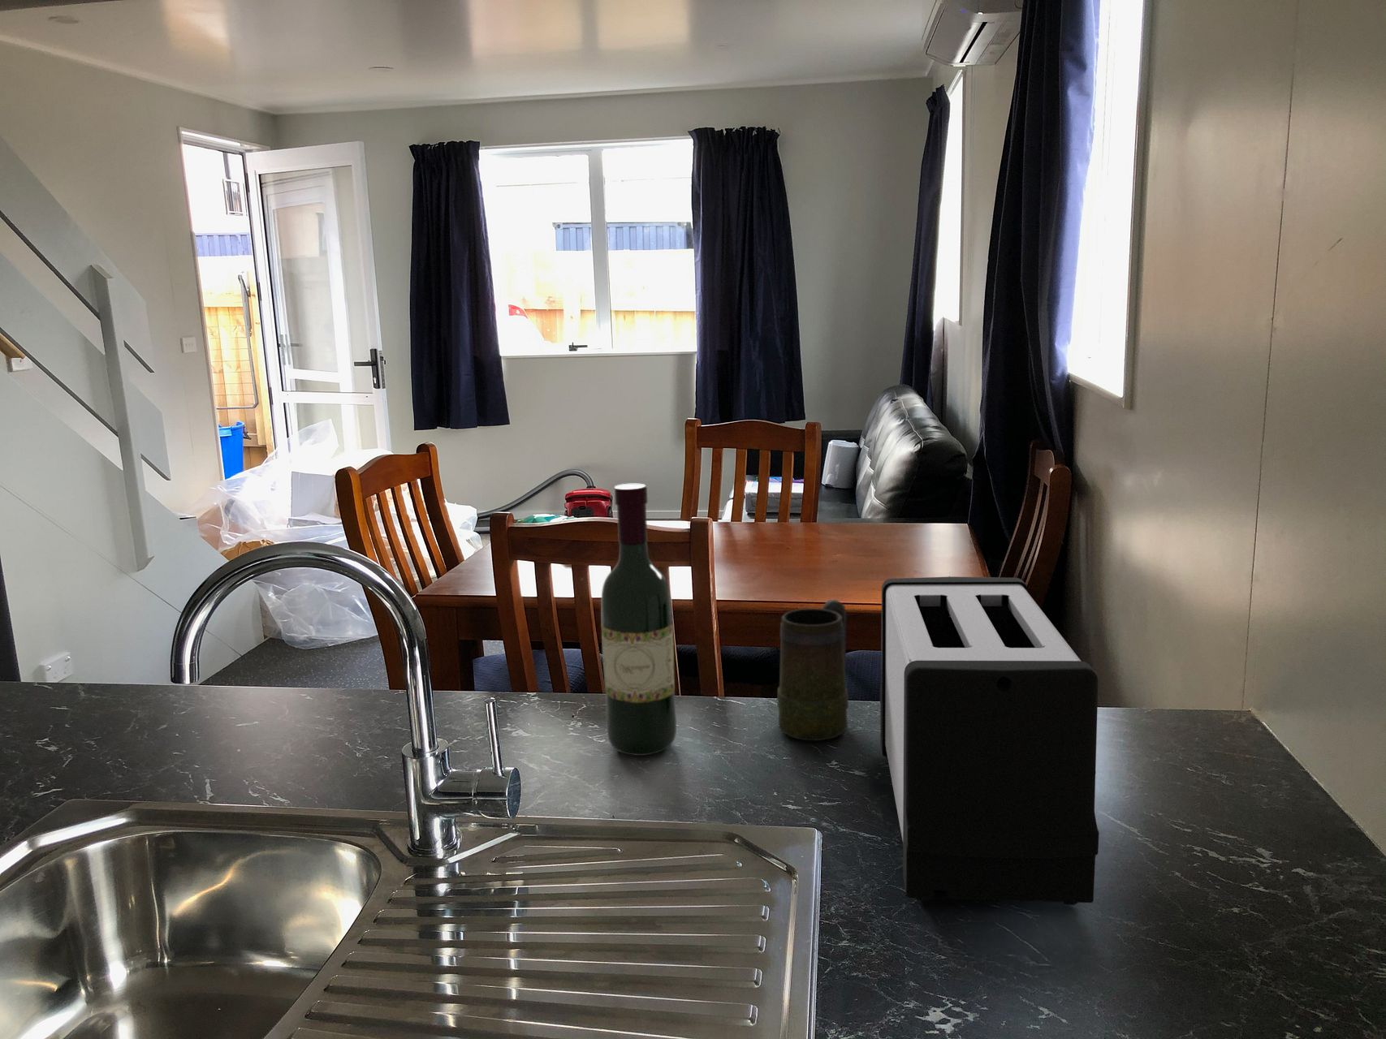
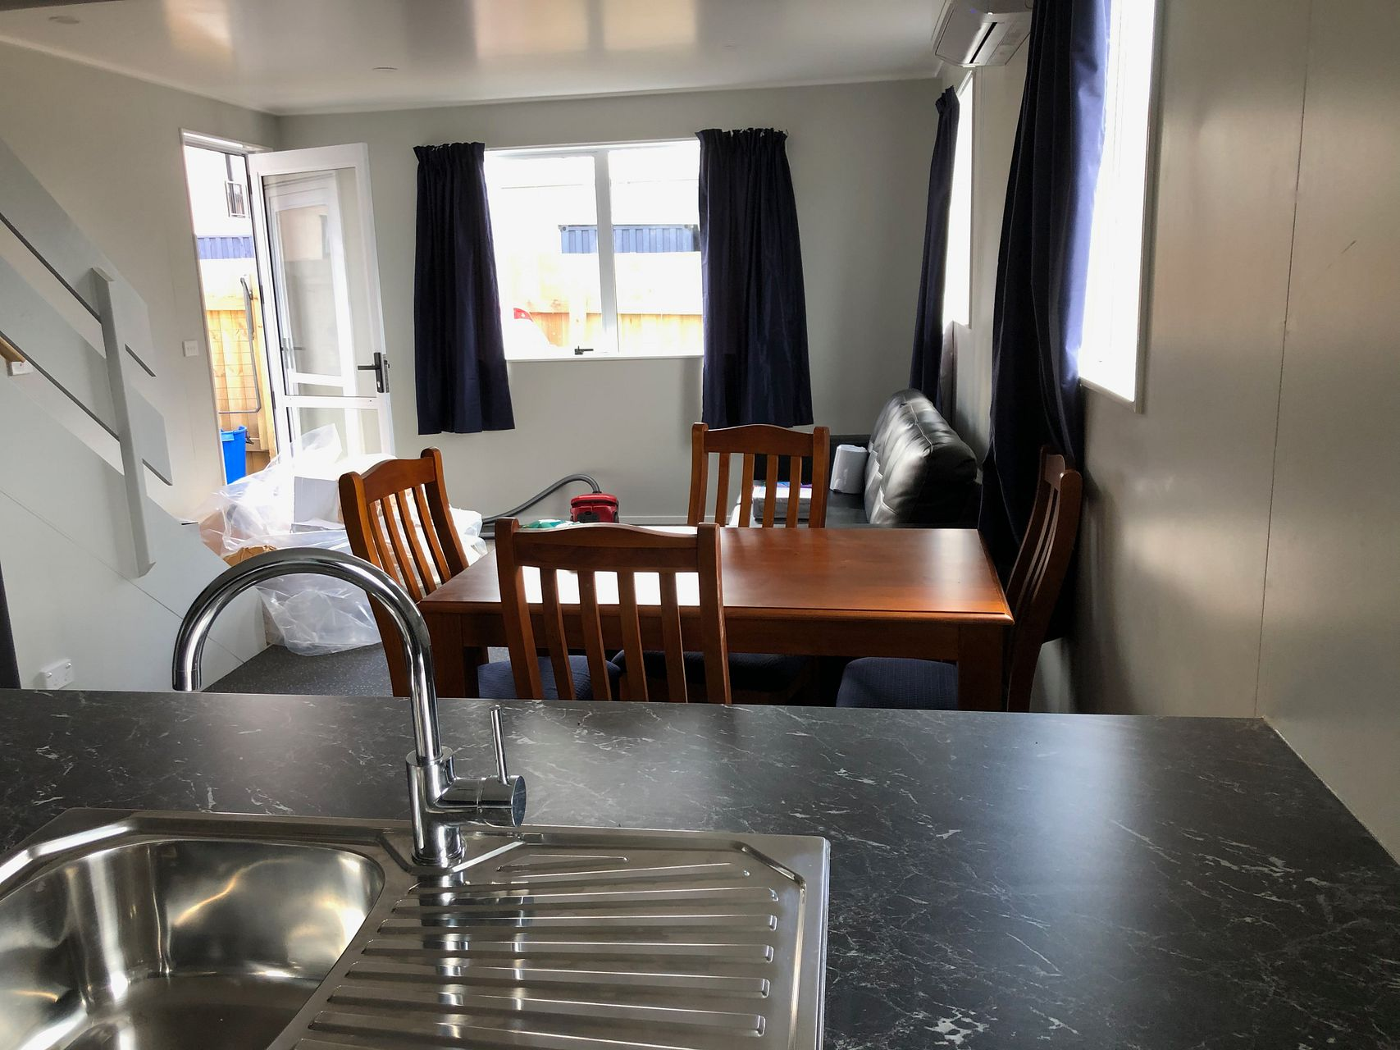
- toaster (970, 717)
- wine bottle (636, 619)
- mug (820, 667)
